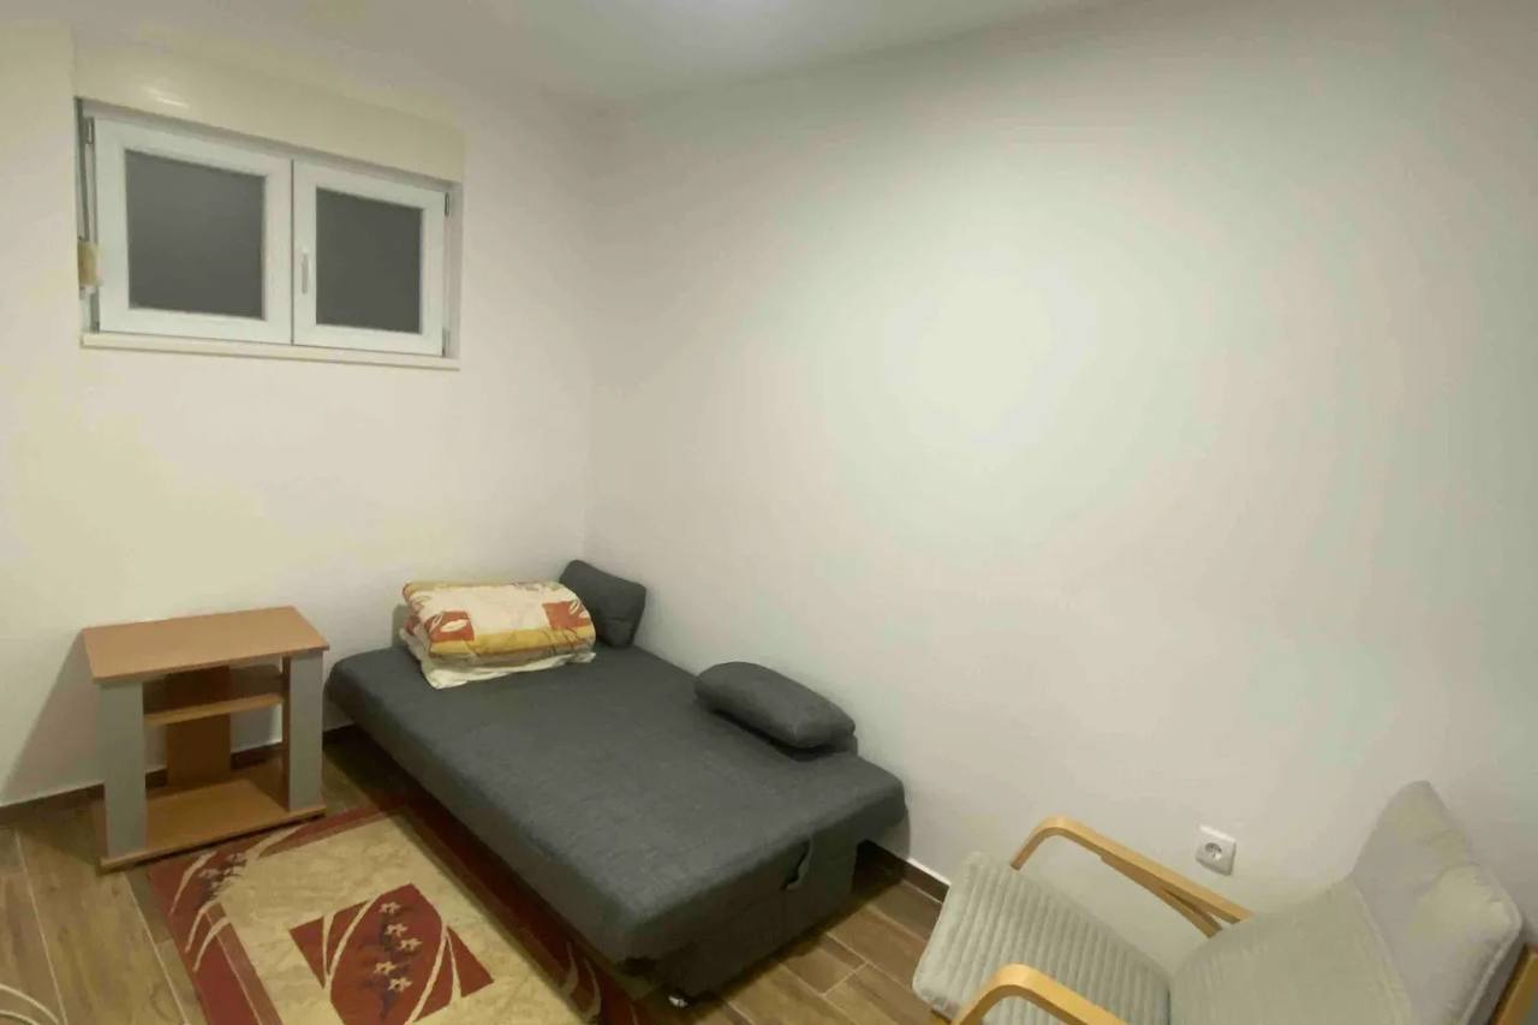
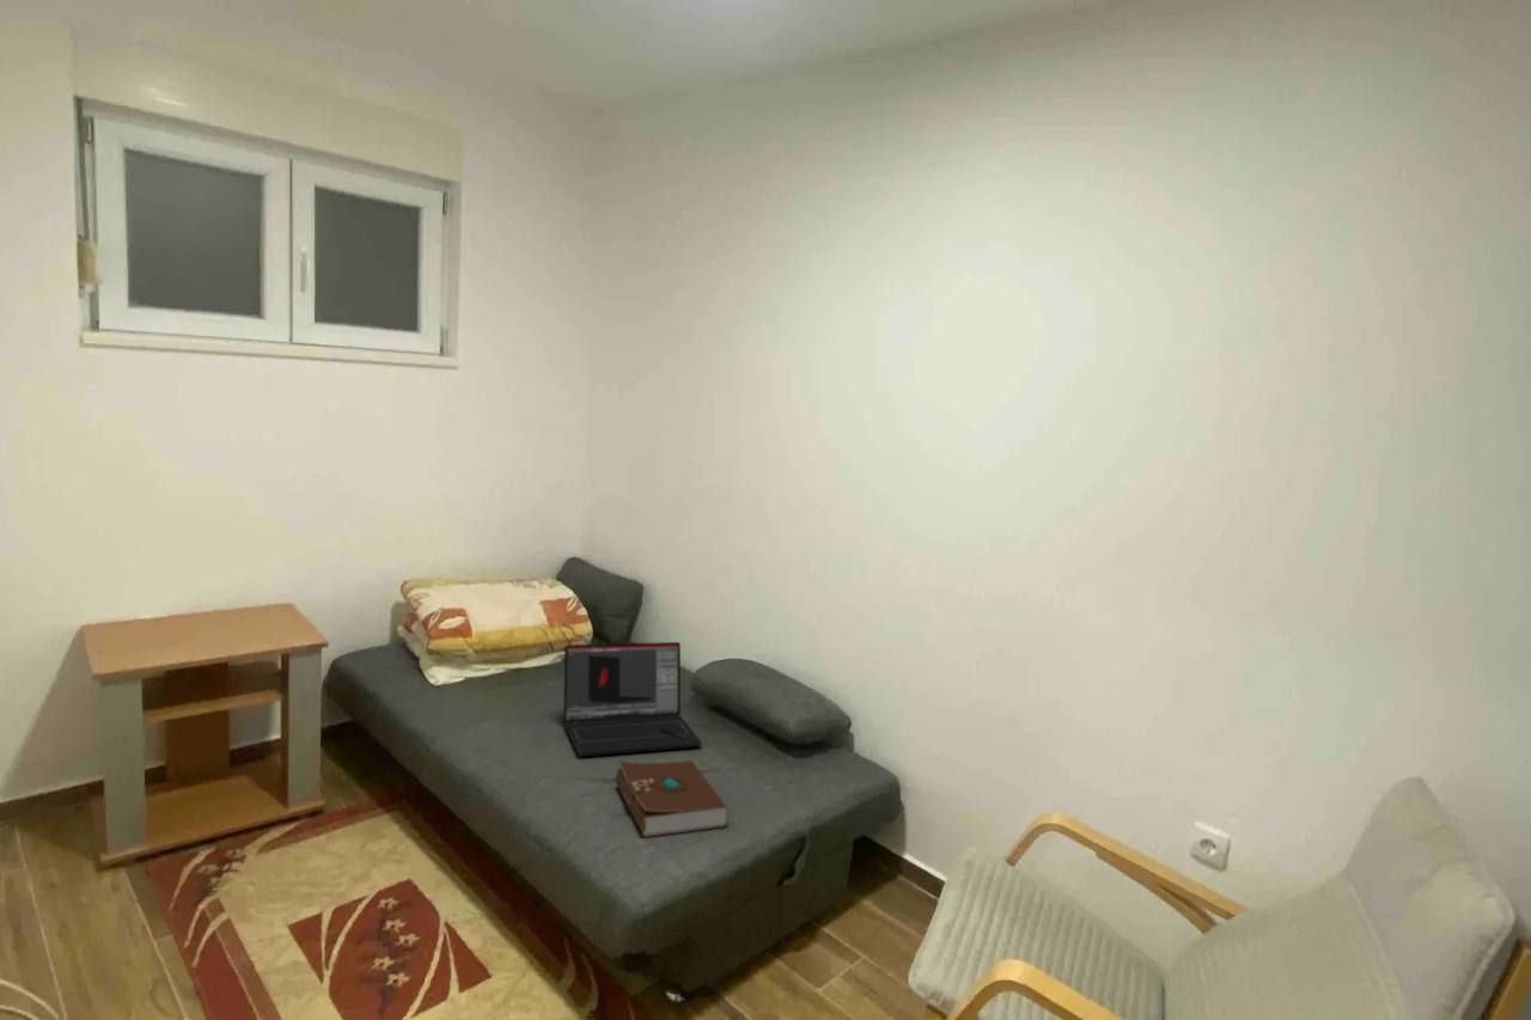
+ book (670, 792)
+ laptop (632, 695)
